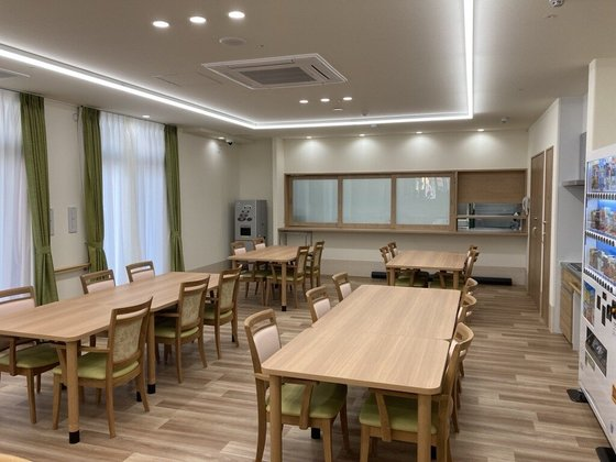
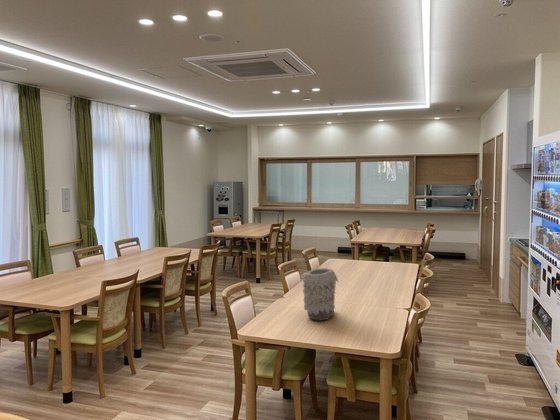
+ vase (322, 293)
